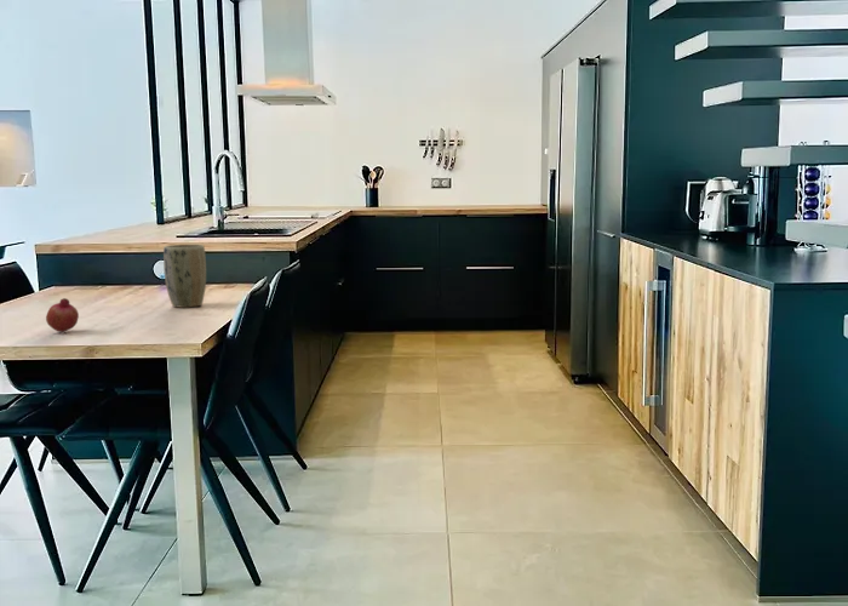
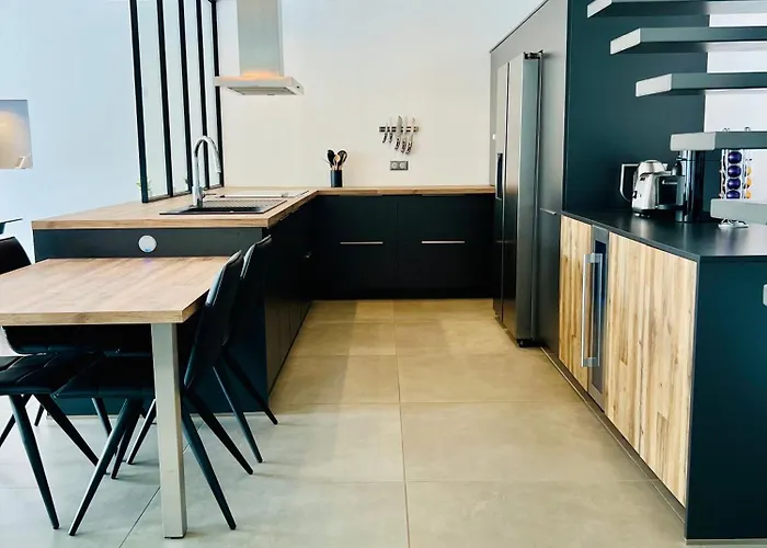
- plant pot (185, 275)
- fruit (62, 314)
